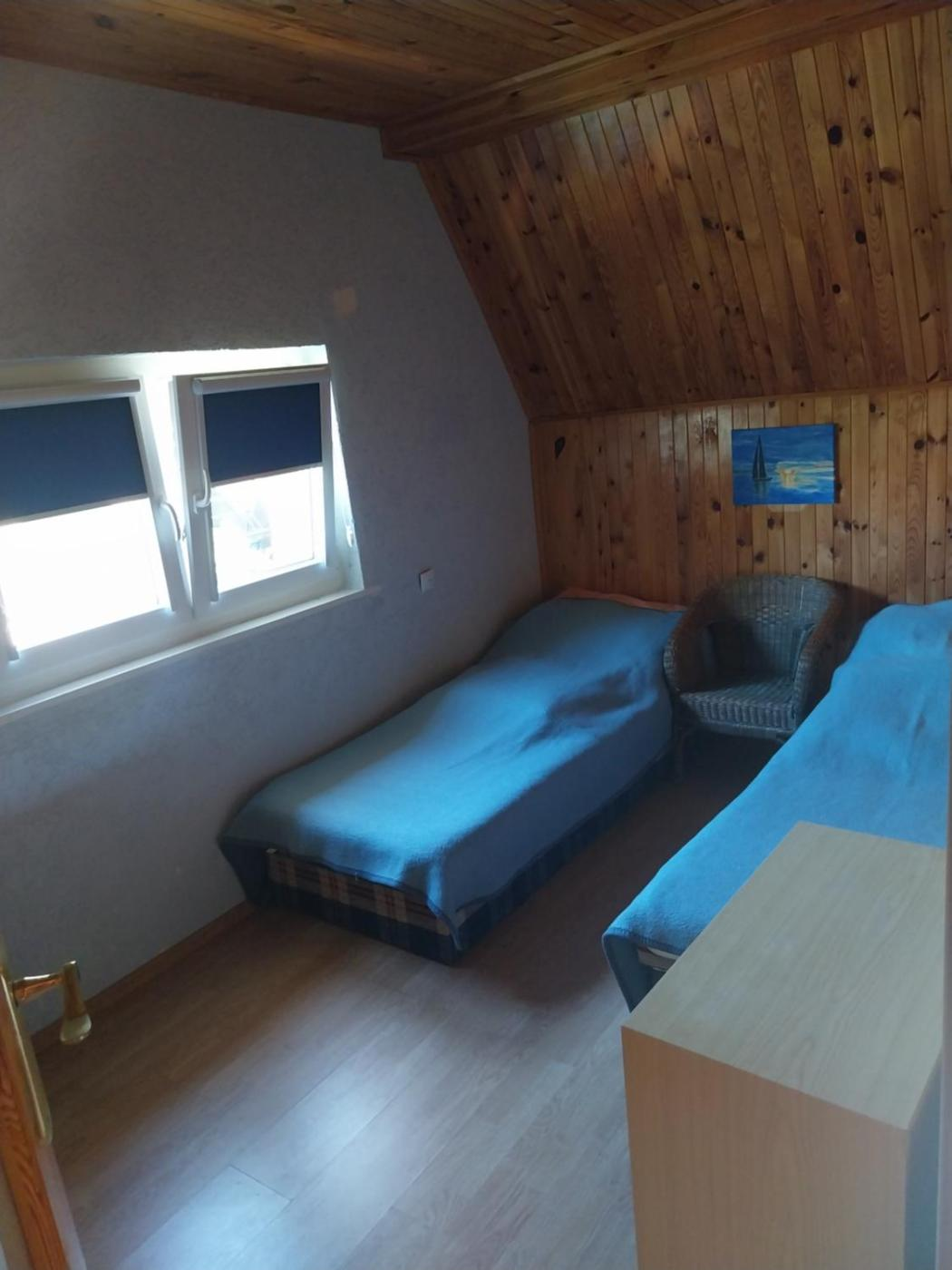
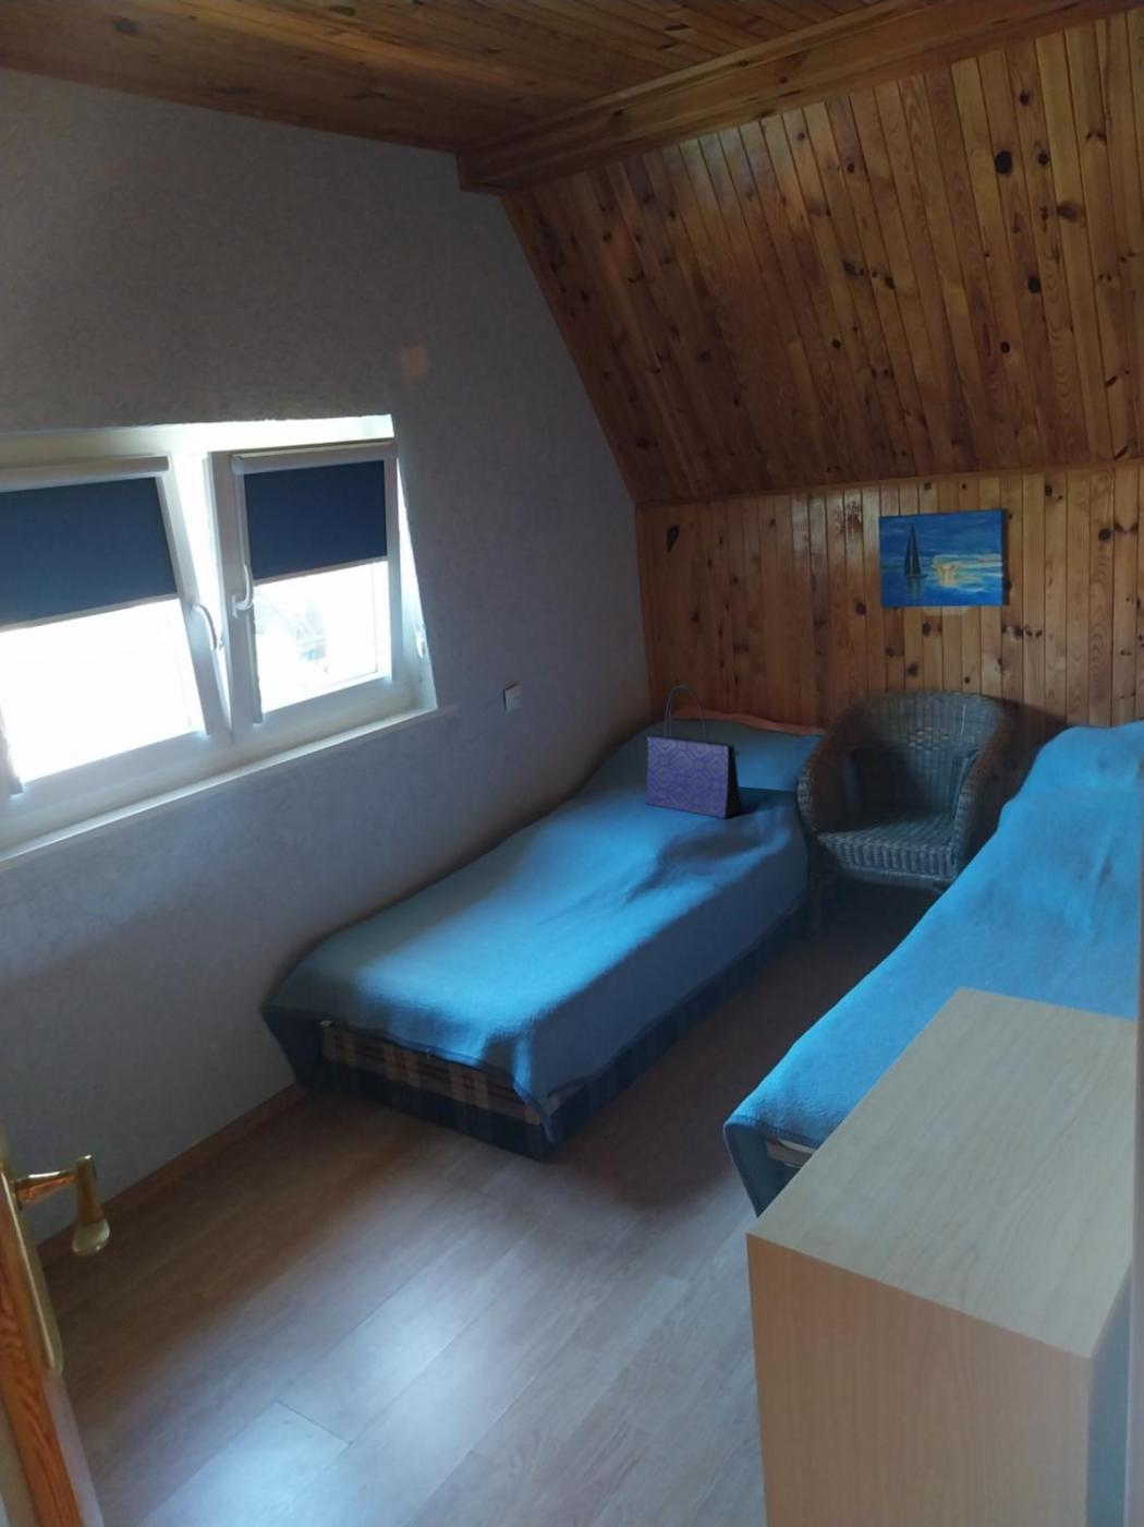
+ tote bag (692, 747)
